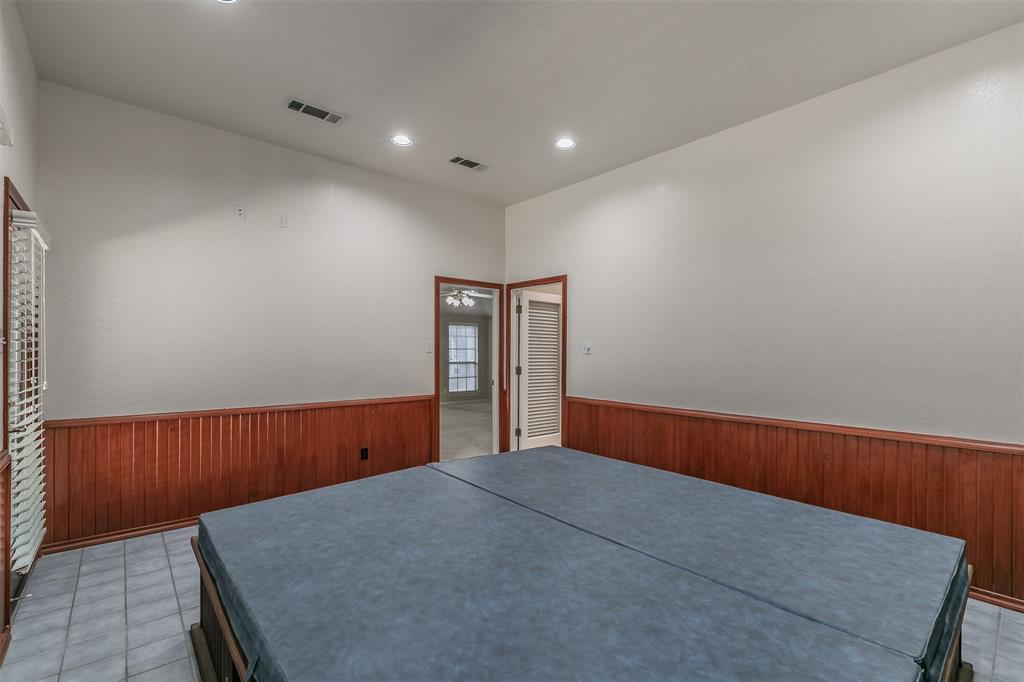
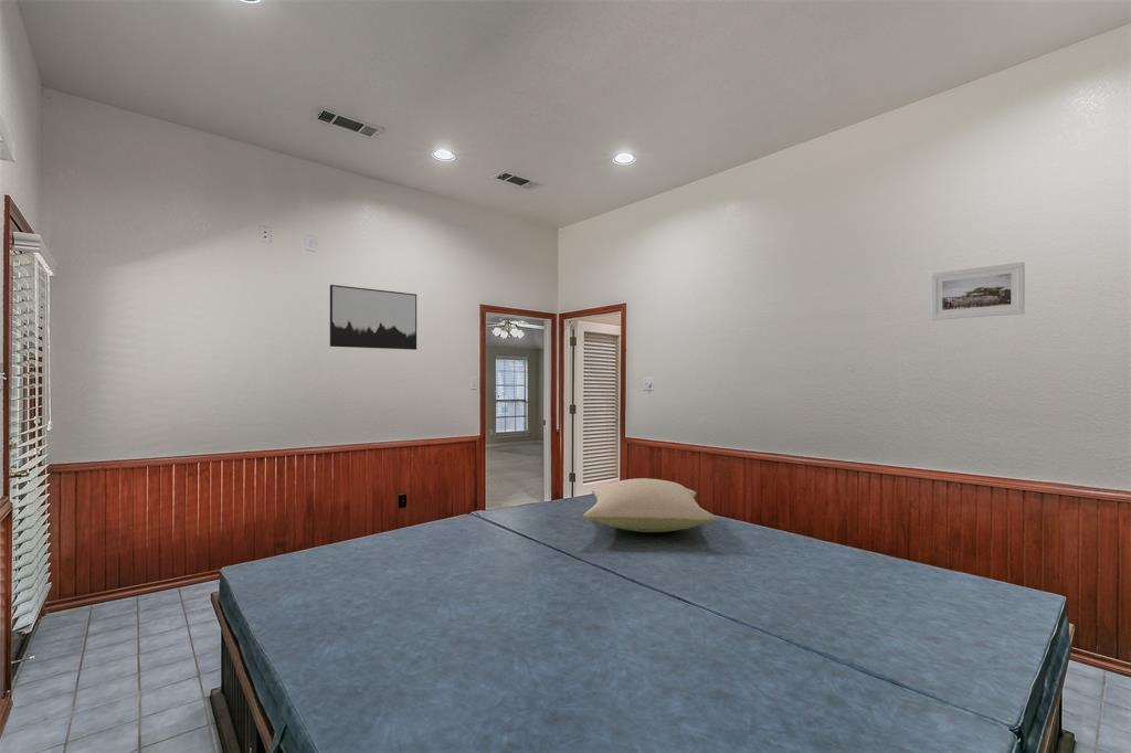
+ wall art (376, 318)
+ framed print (975, 293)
+ pillow (644, 503)
